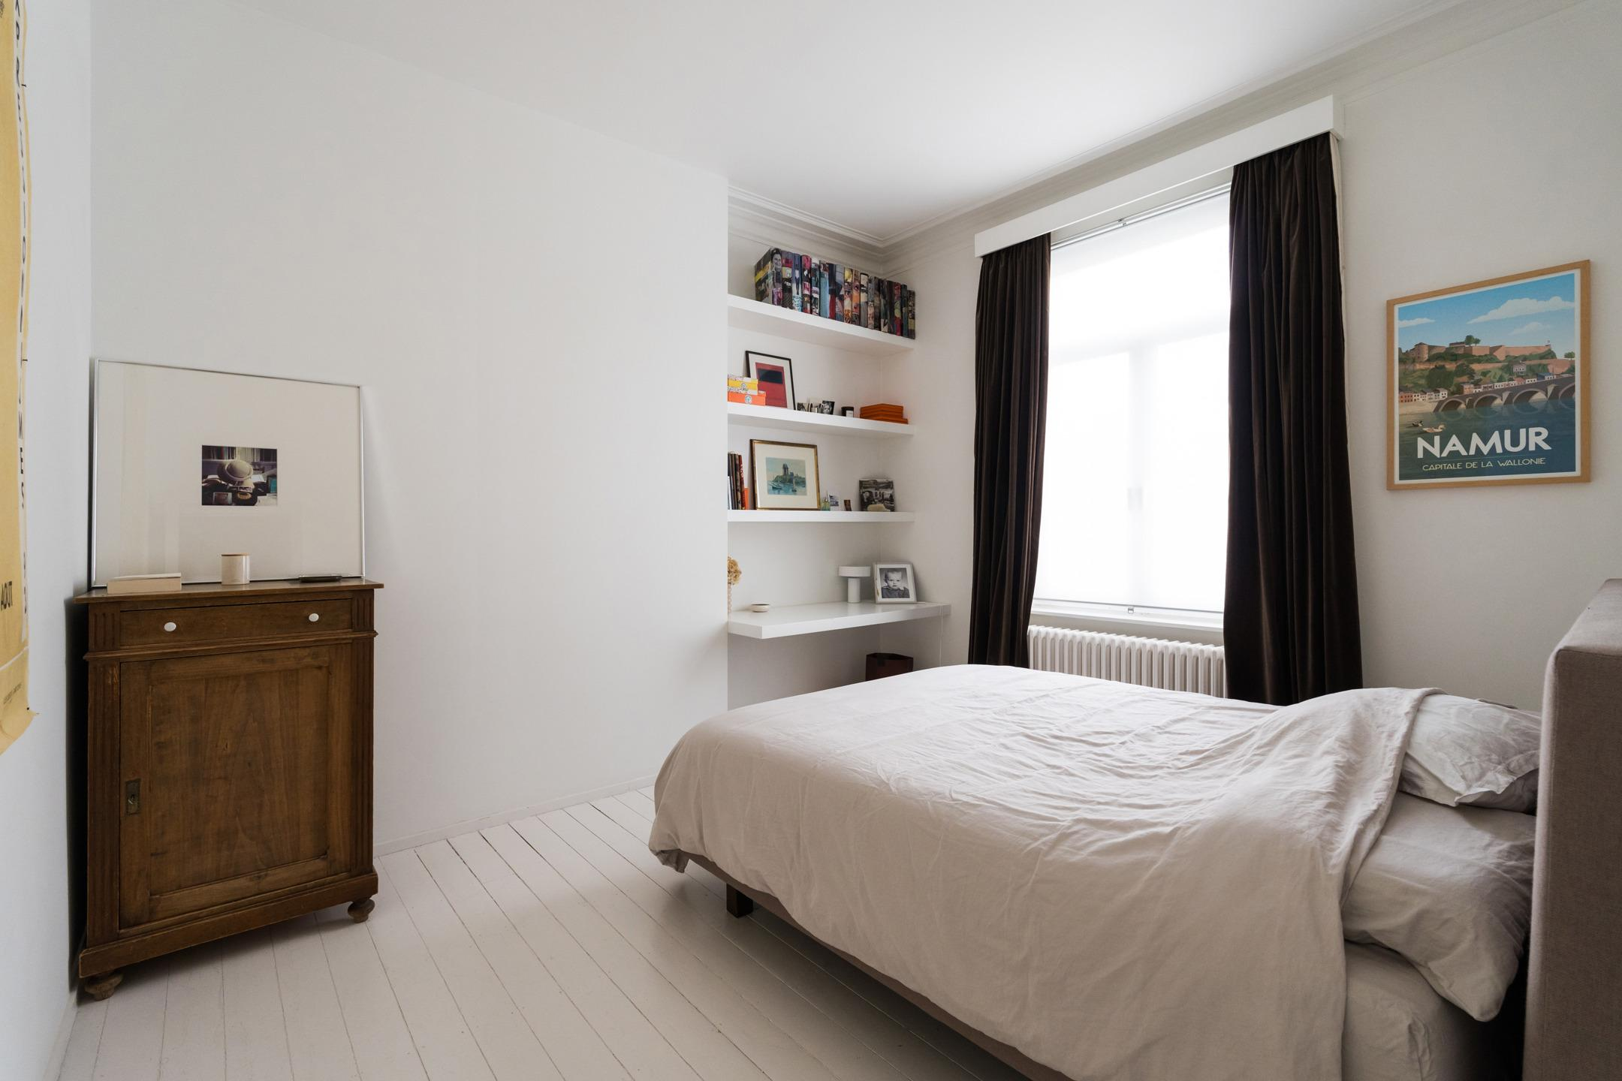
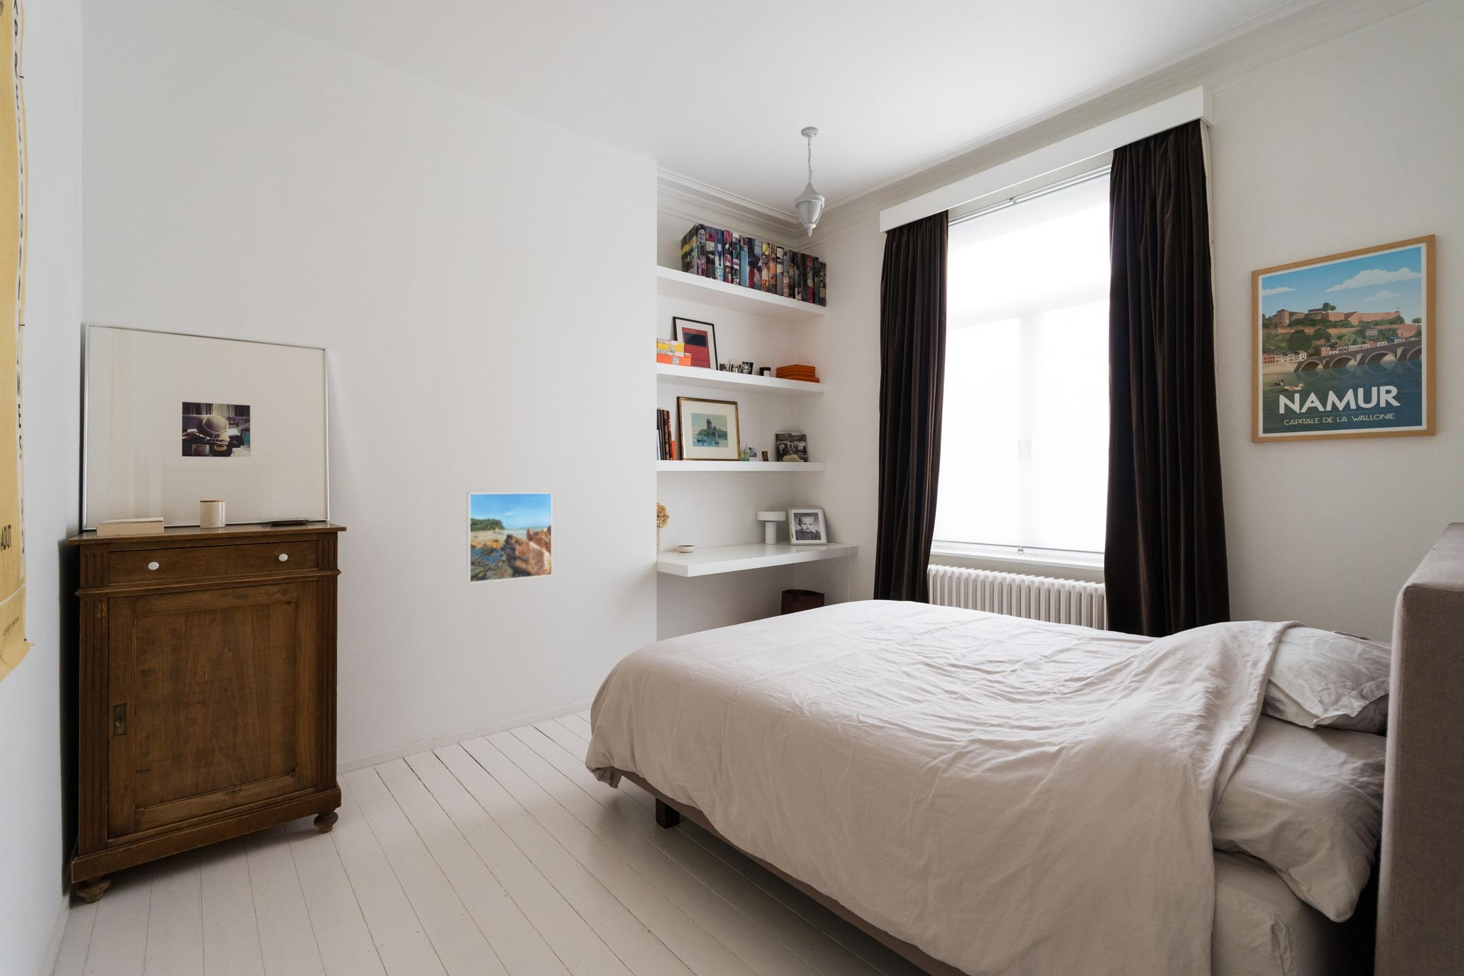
+ pendant light (809, 184)
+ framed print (511, 536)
